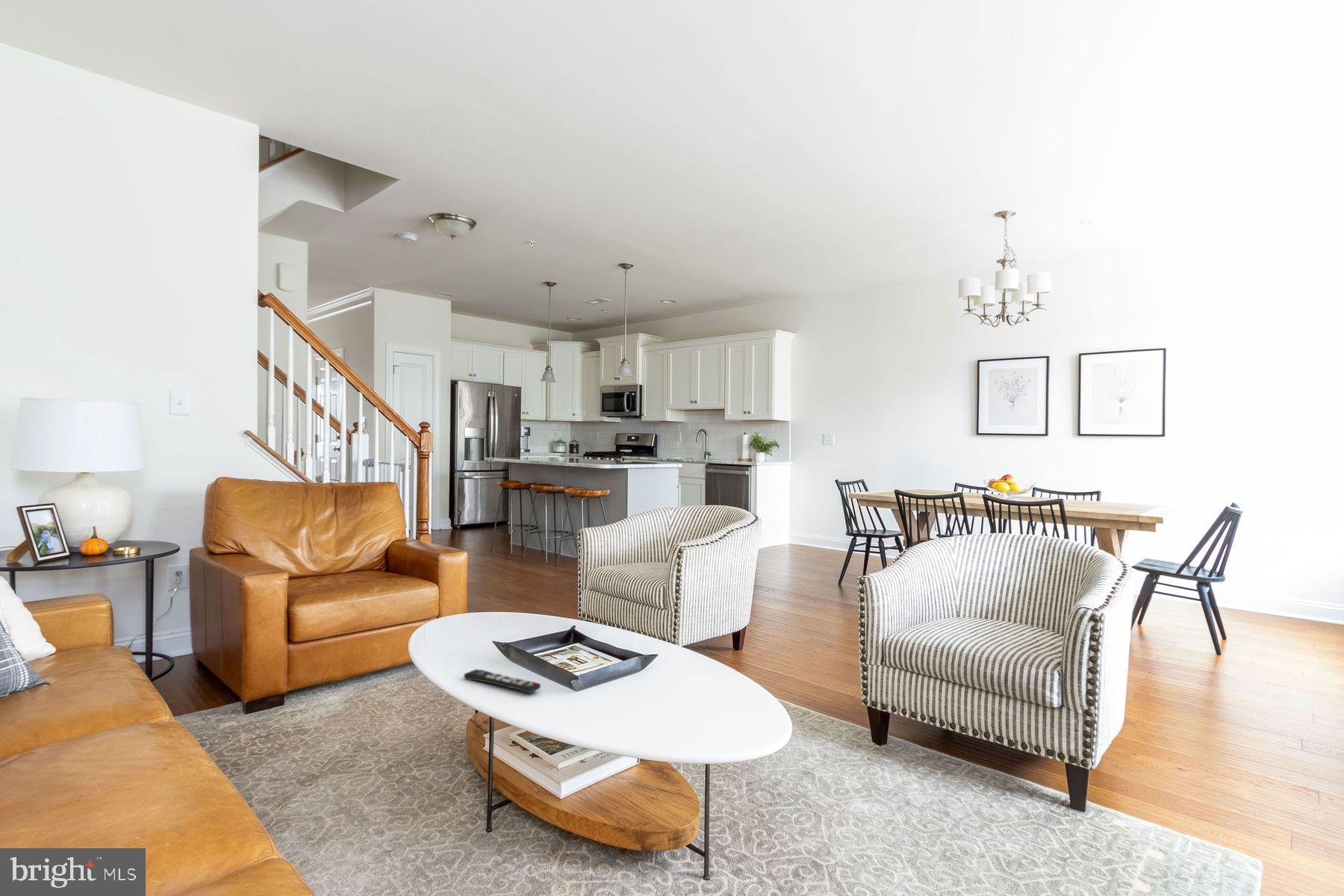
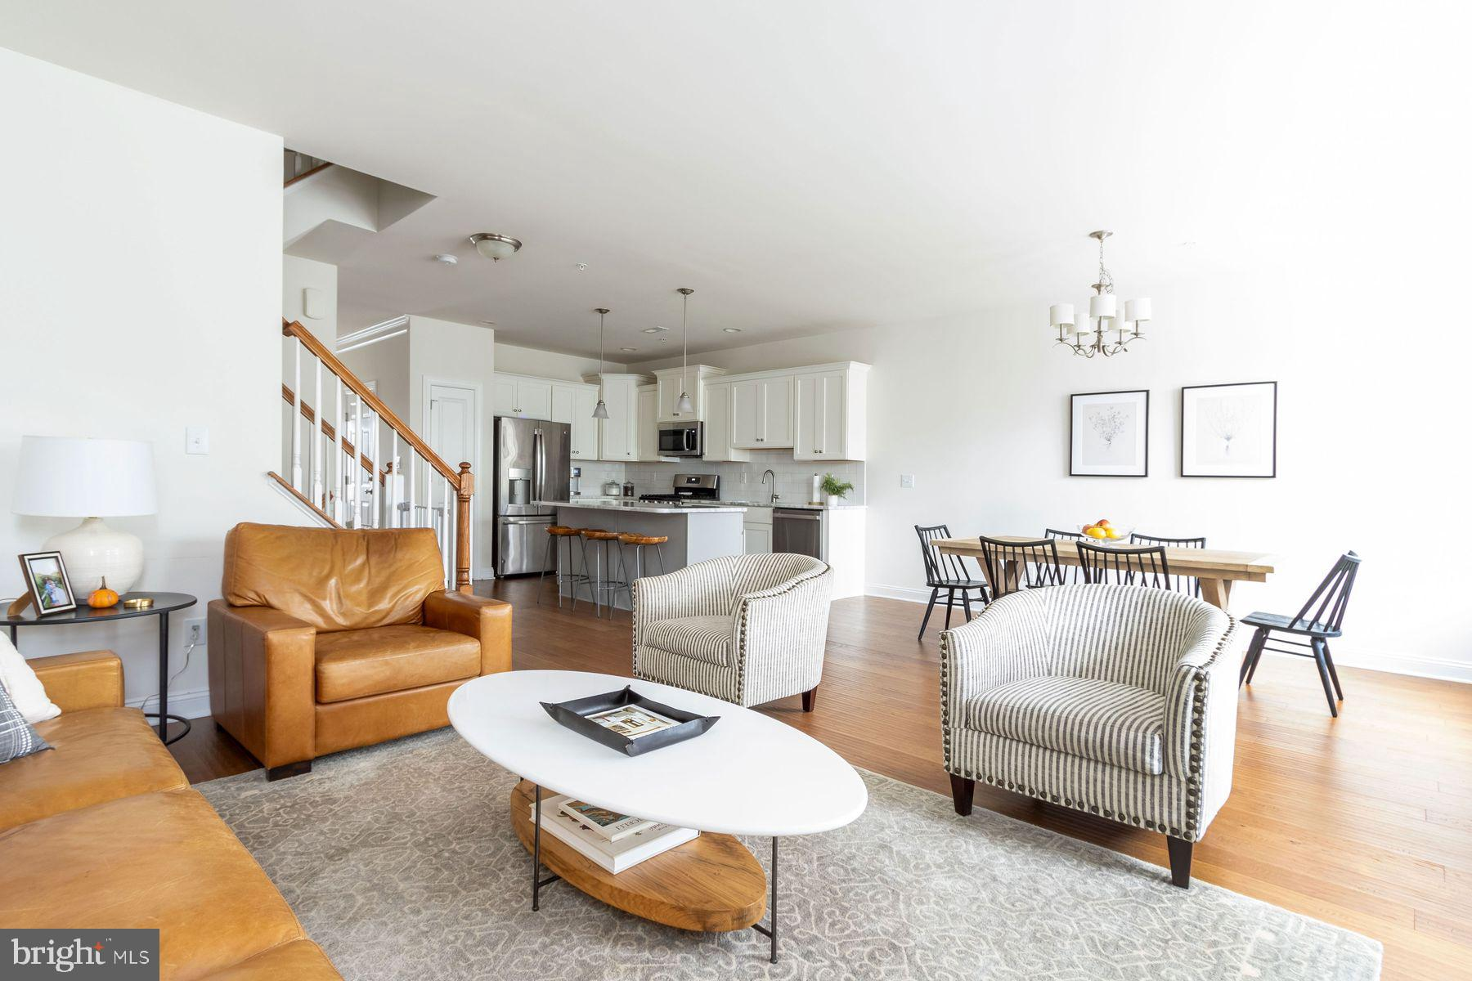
- remote control (501, 680)
